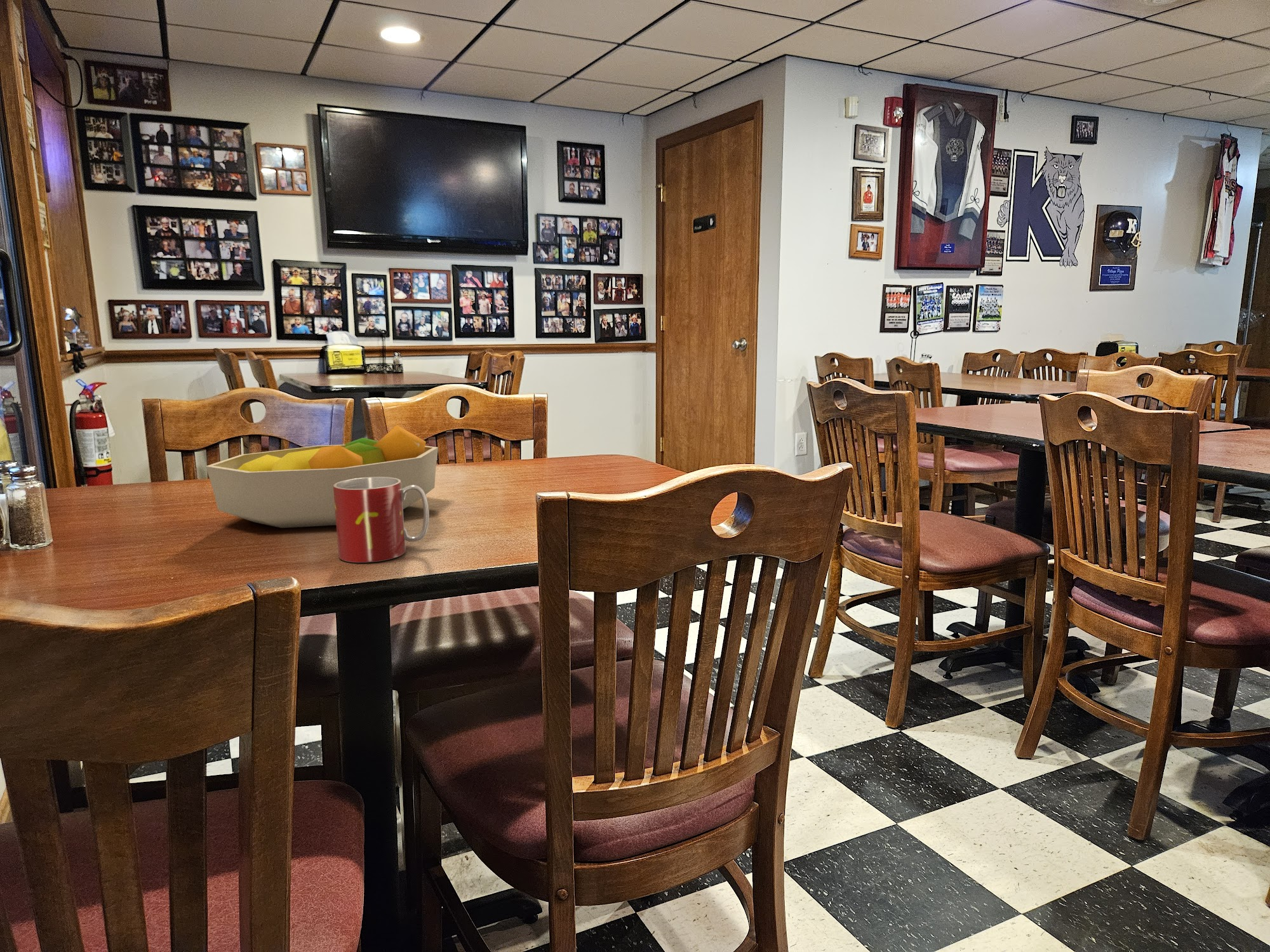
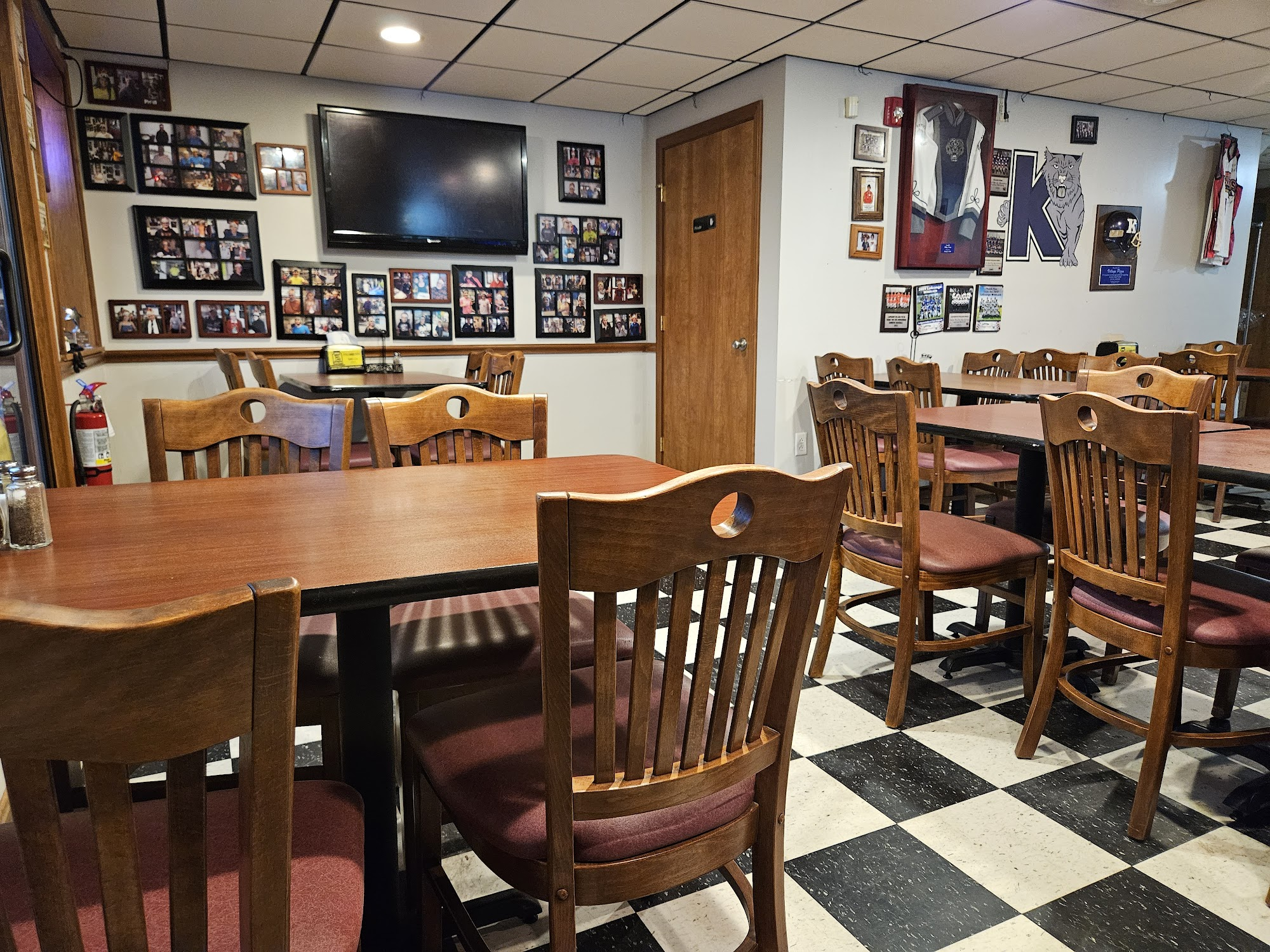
- mug (383, 517)
- fruit bowl (330, 472)
